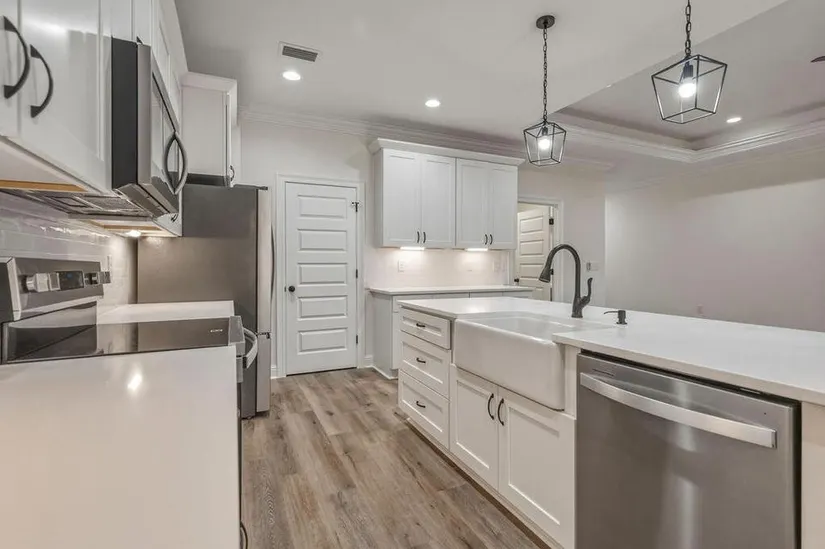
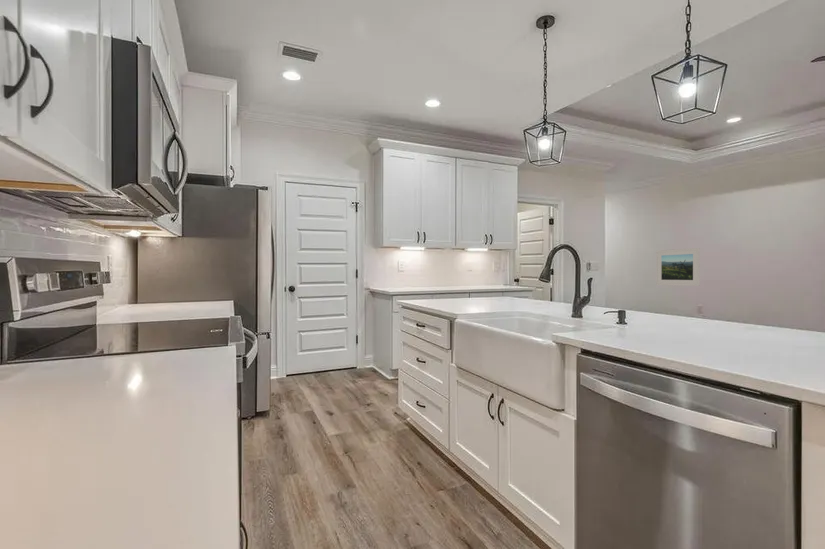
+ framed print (676, 267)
